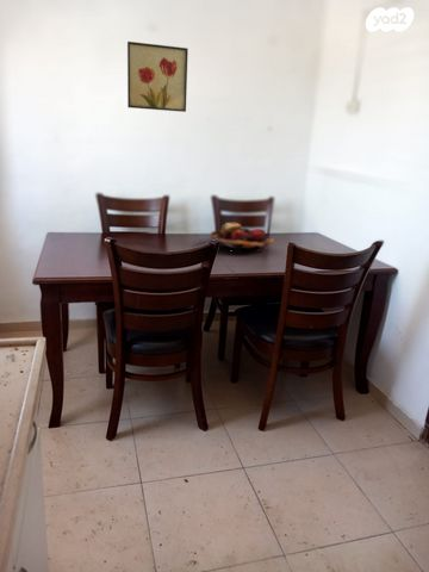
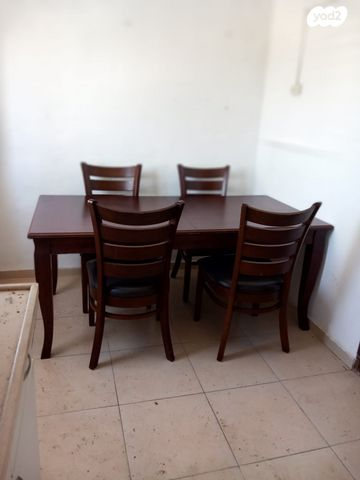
- fruit basket (240, 235)
- wall art (157, 77)
